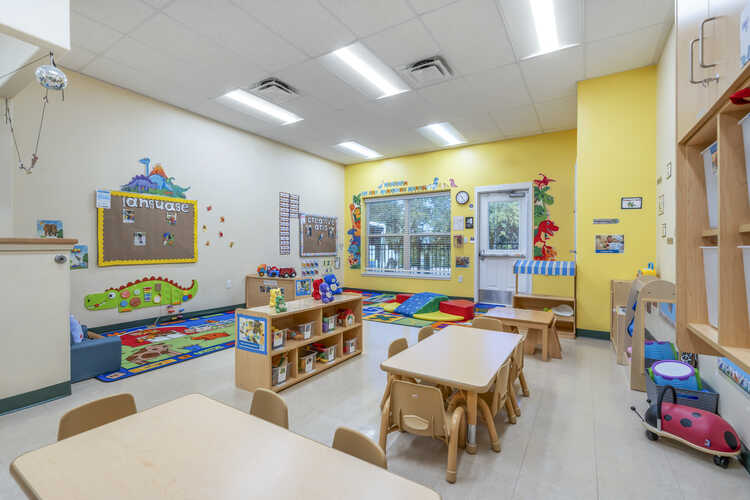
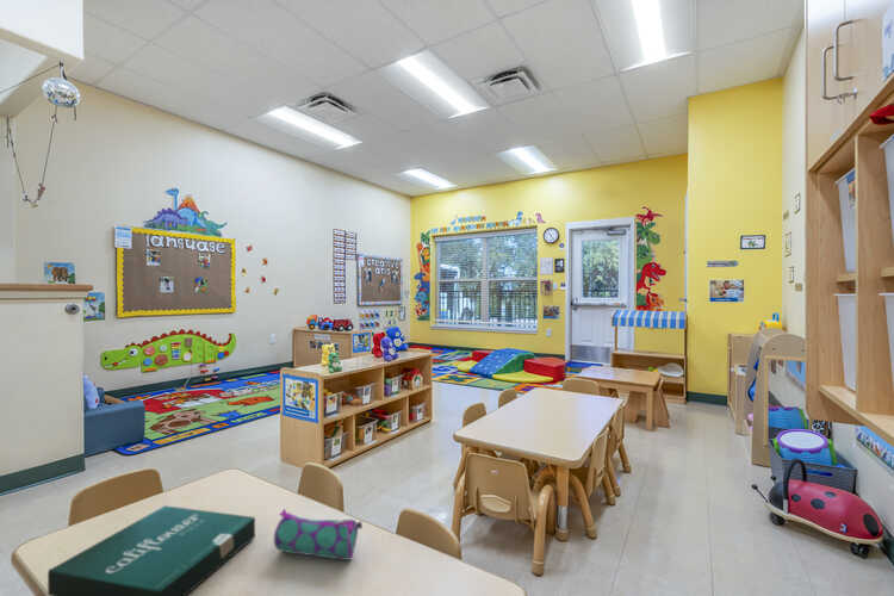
+ pizza box (162, 552)
+ pencil case (317, 534)
